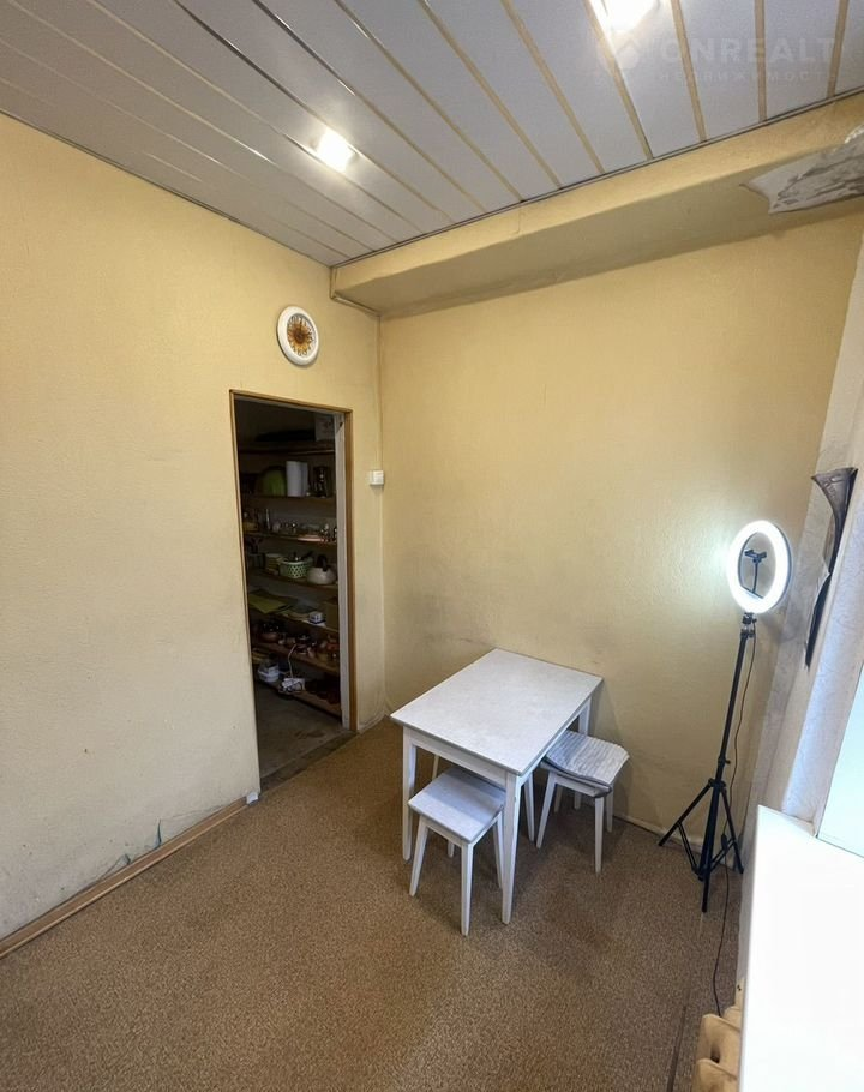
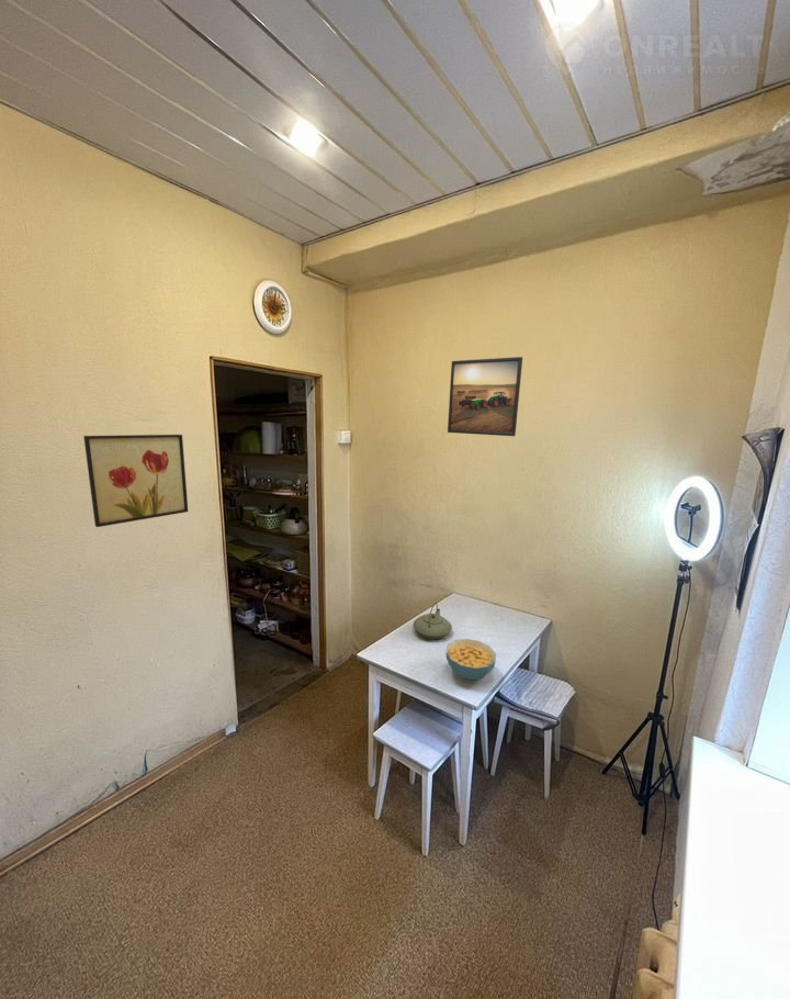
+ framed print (482, 397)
+ teapot (433, 616)
+ wall art (140, 476)
+ cereal bowl (470, 663)
